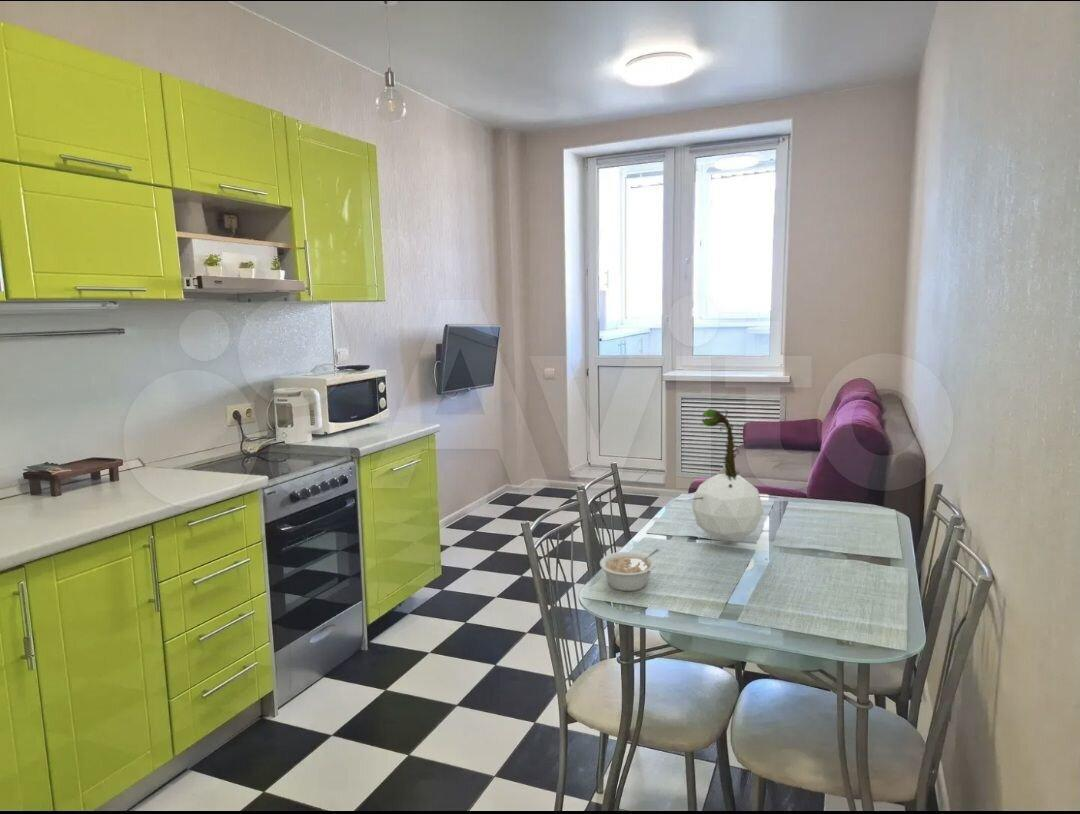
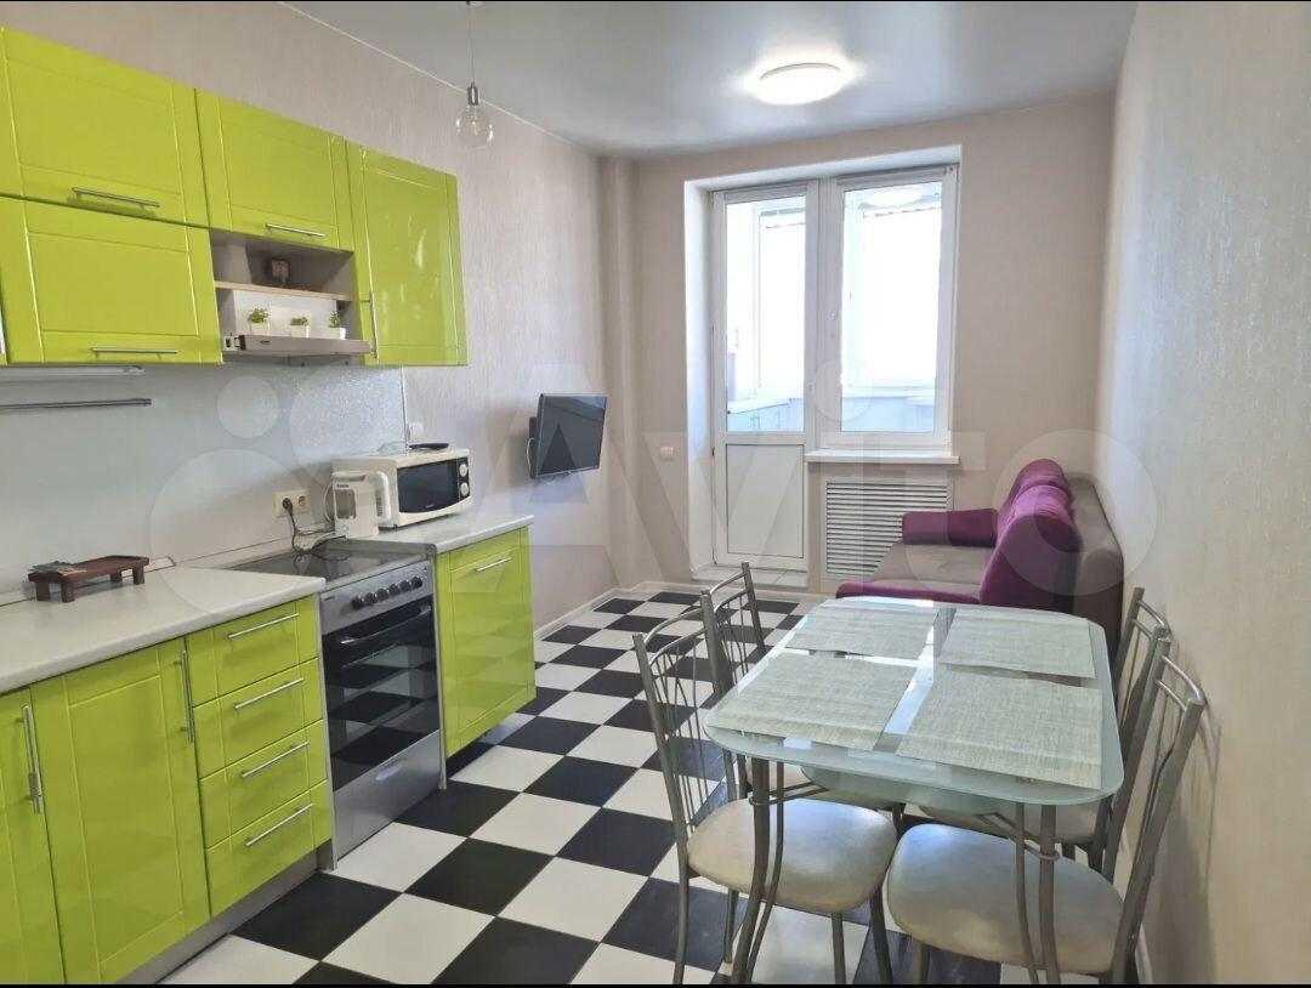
- legume (628, 569)
- plant (734, 476)
